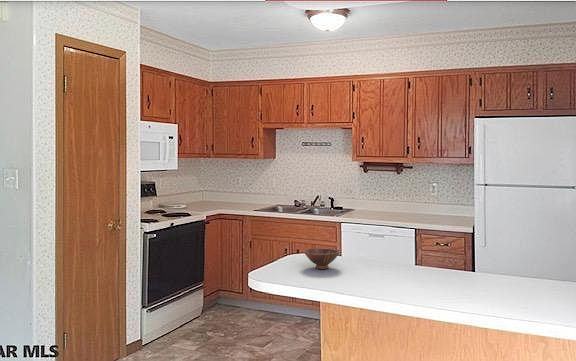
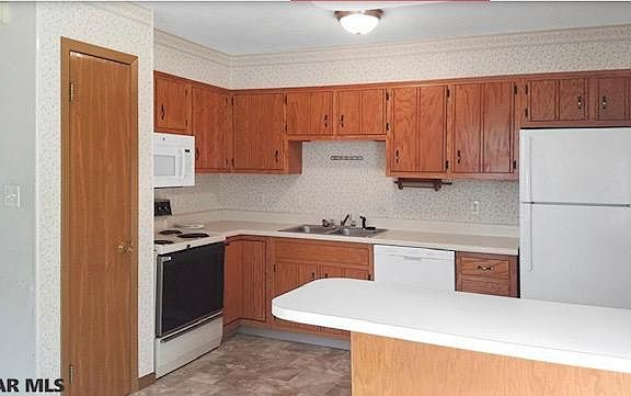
- bowl (321, 259)
